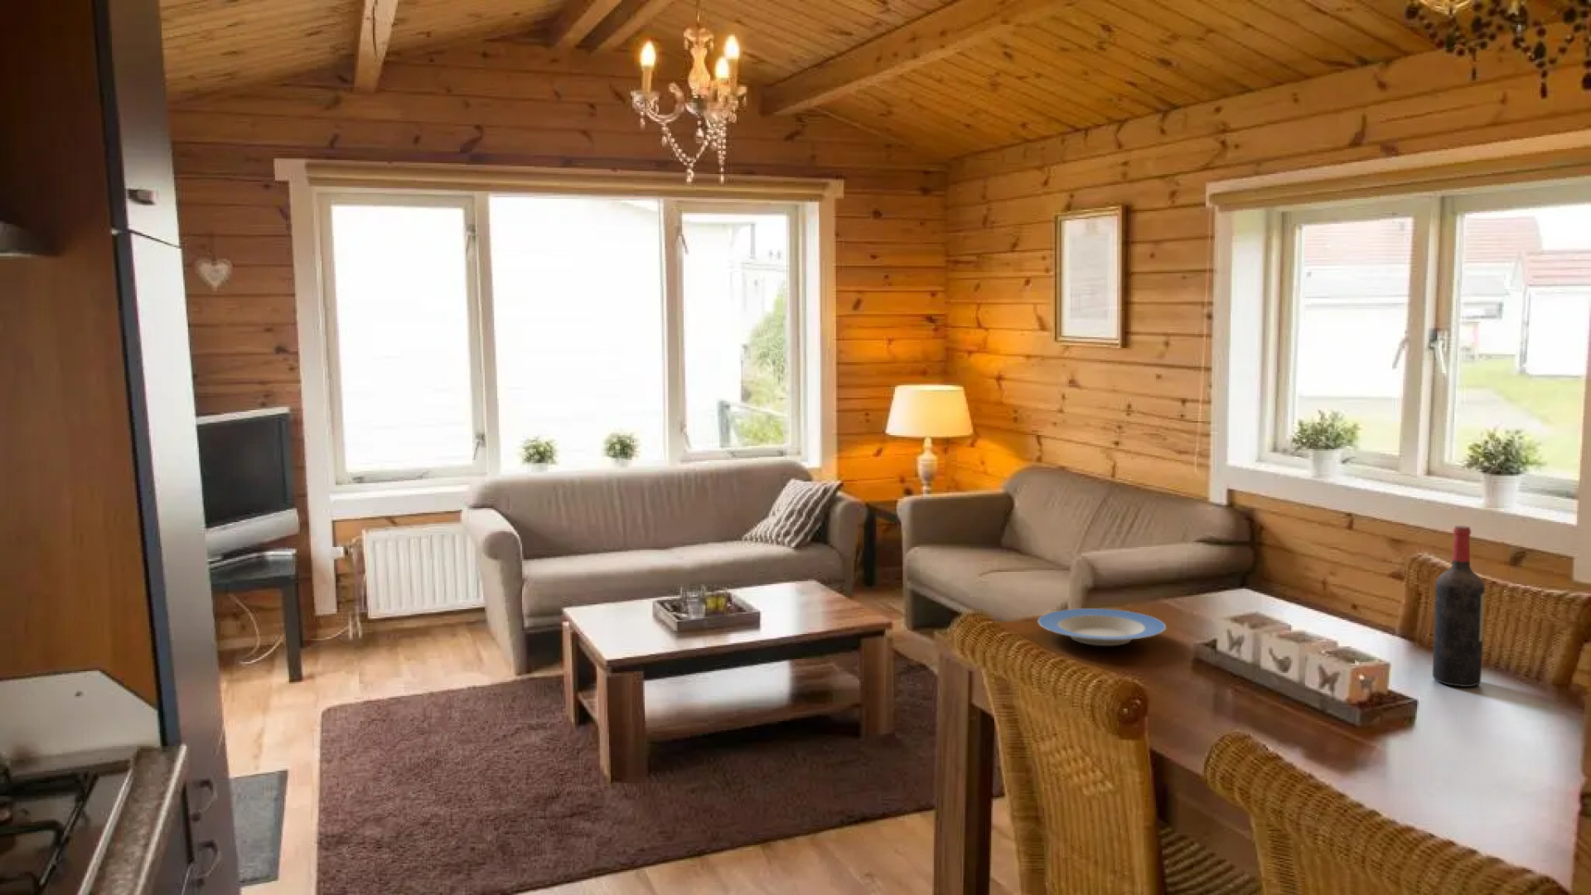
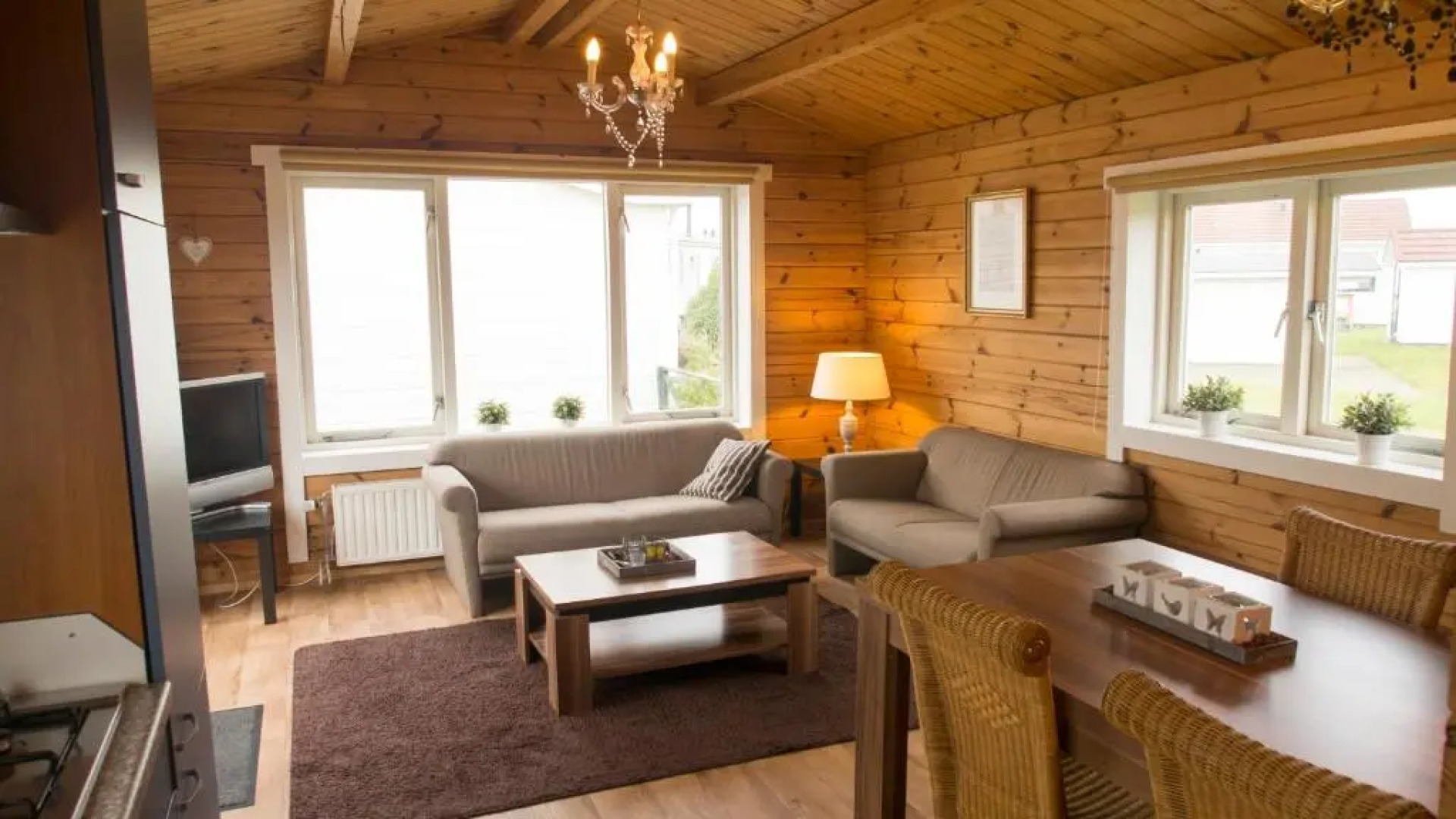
- plate (1100, 629)
- wine bottle (1459, 604)
